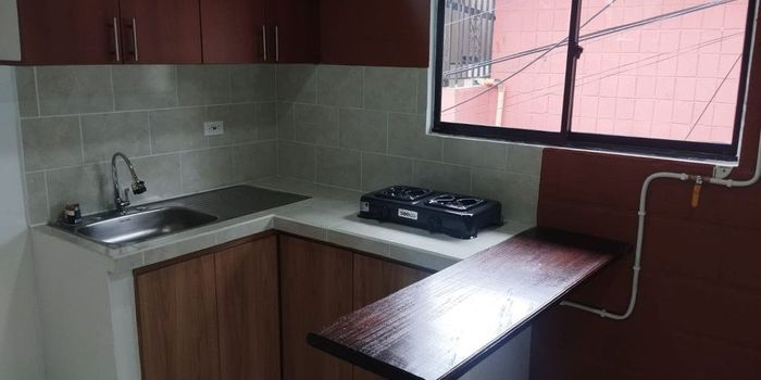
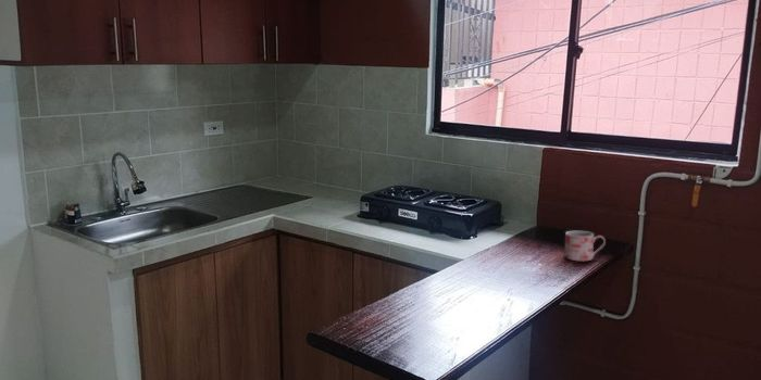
+ mug (584, 245)
